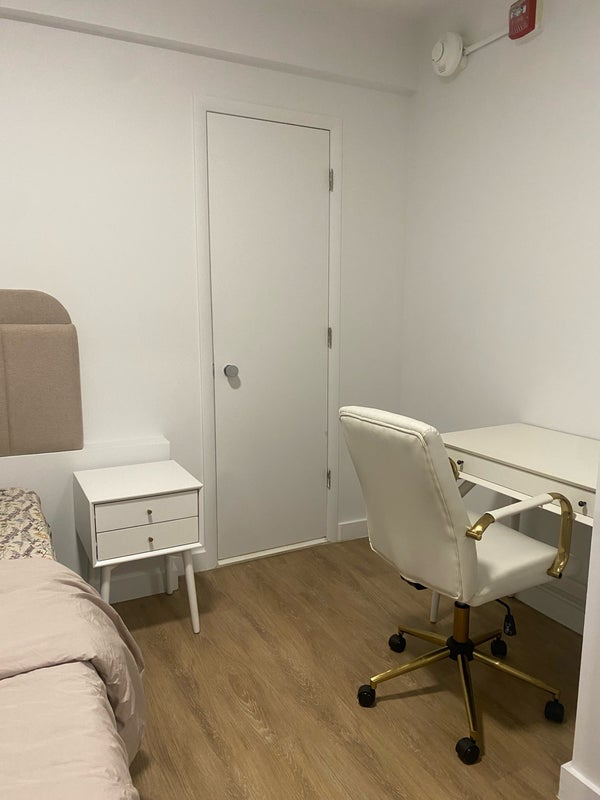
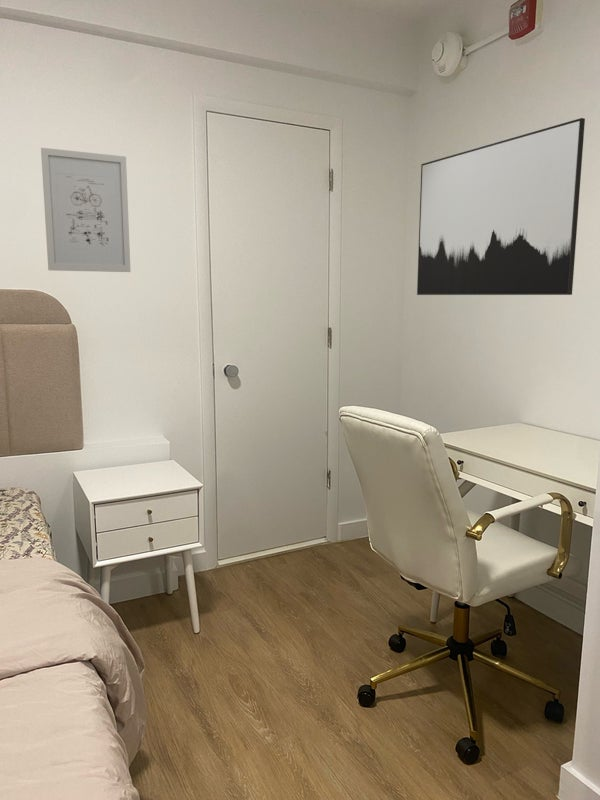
+ wall art (87, 212)
+ wall art (487, 221)
